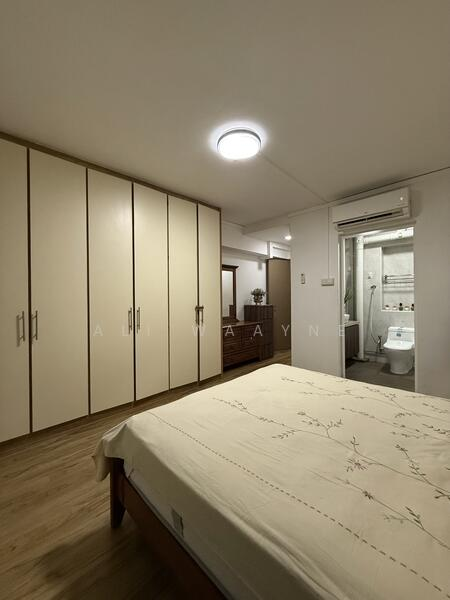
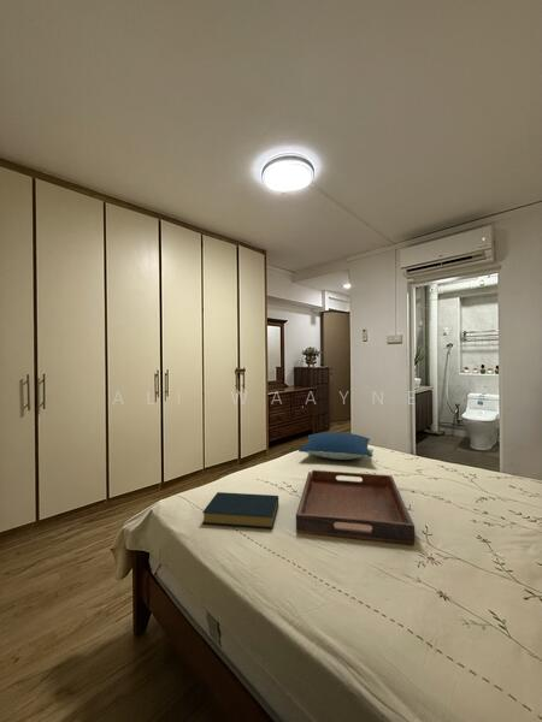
+ pillow (336, 444)
+ serving tray (350, 499)
+ hardback book (242, 508)
